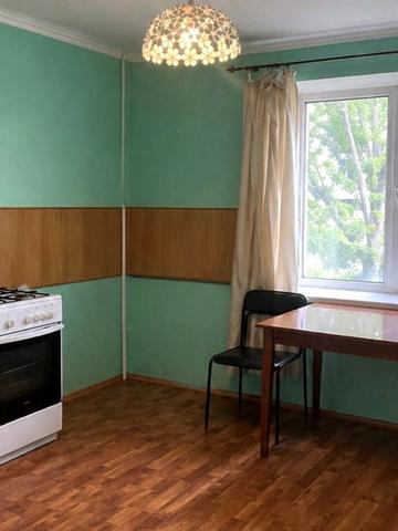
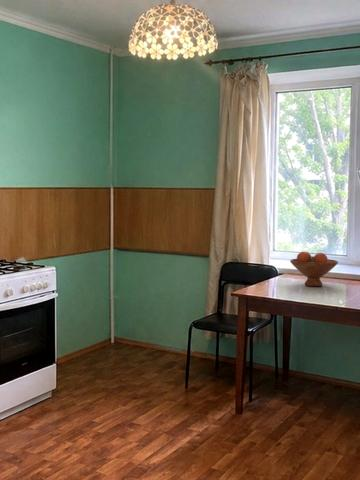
+ fruit bowl (313, 268)
